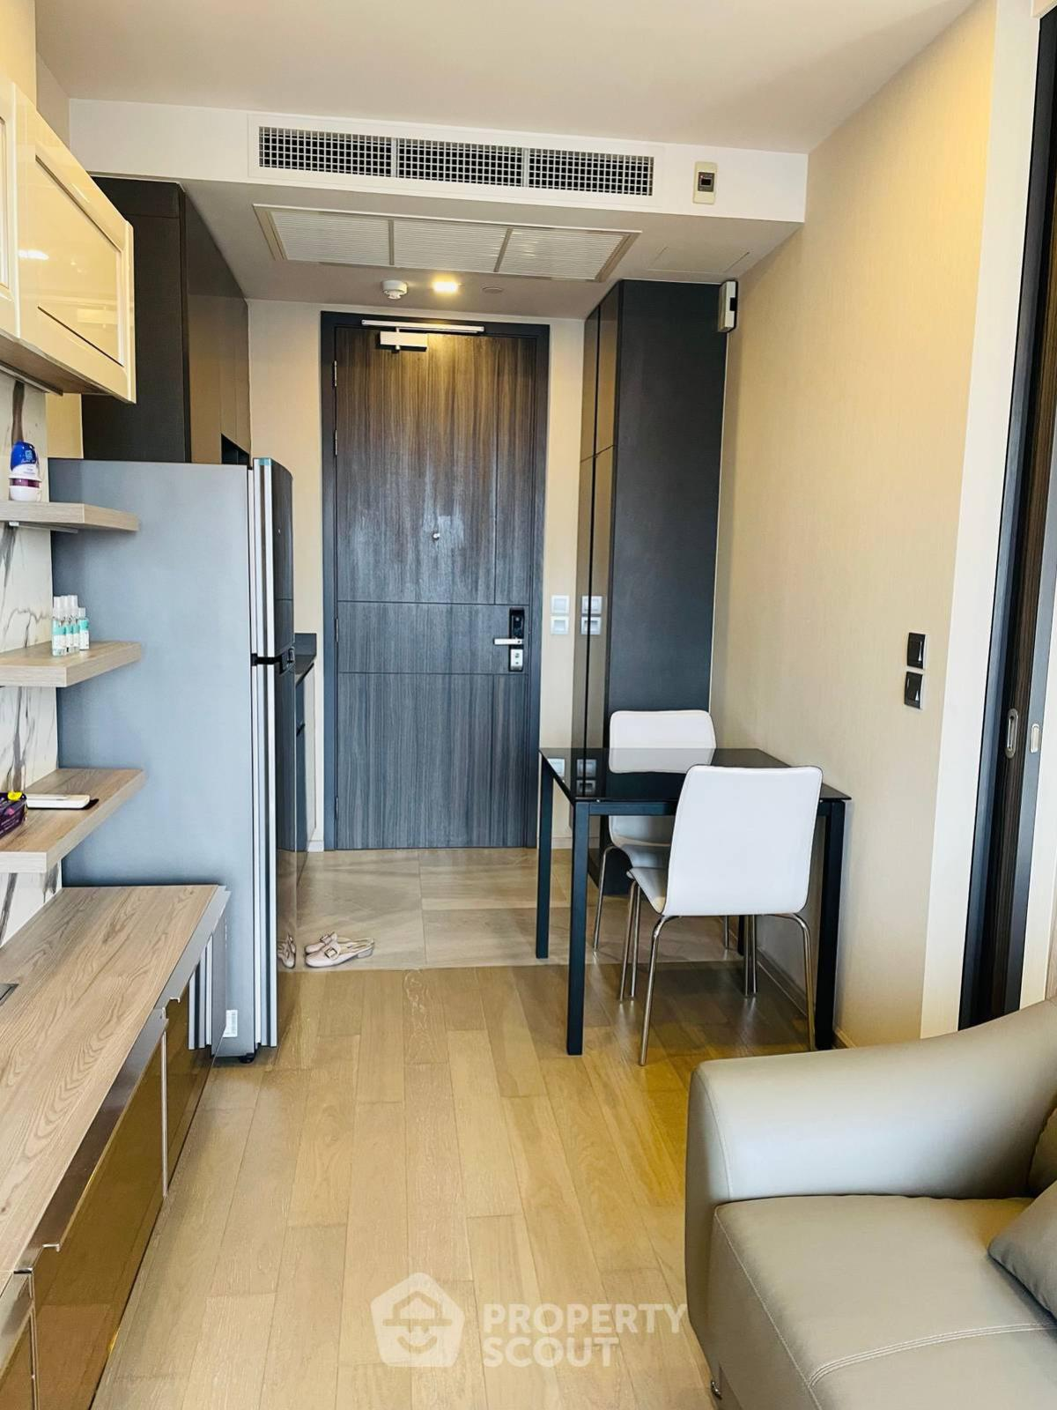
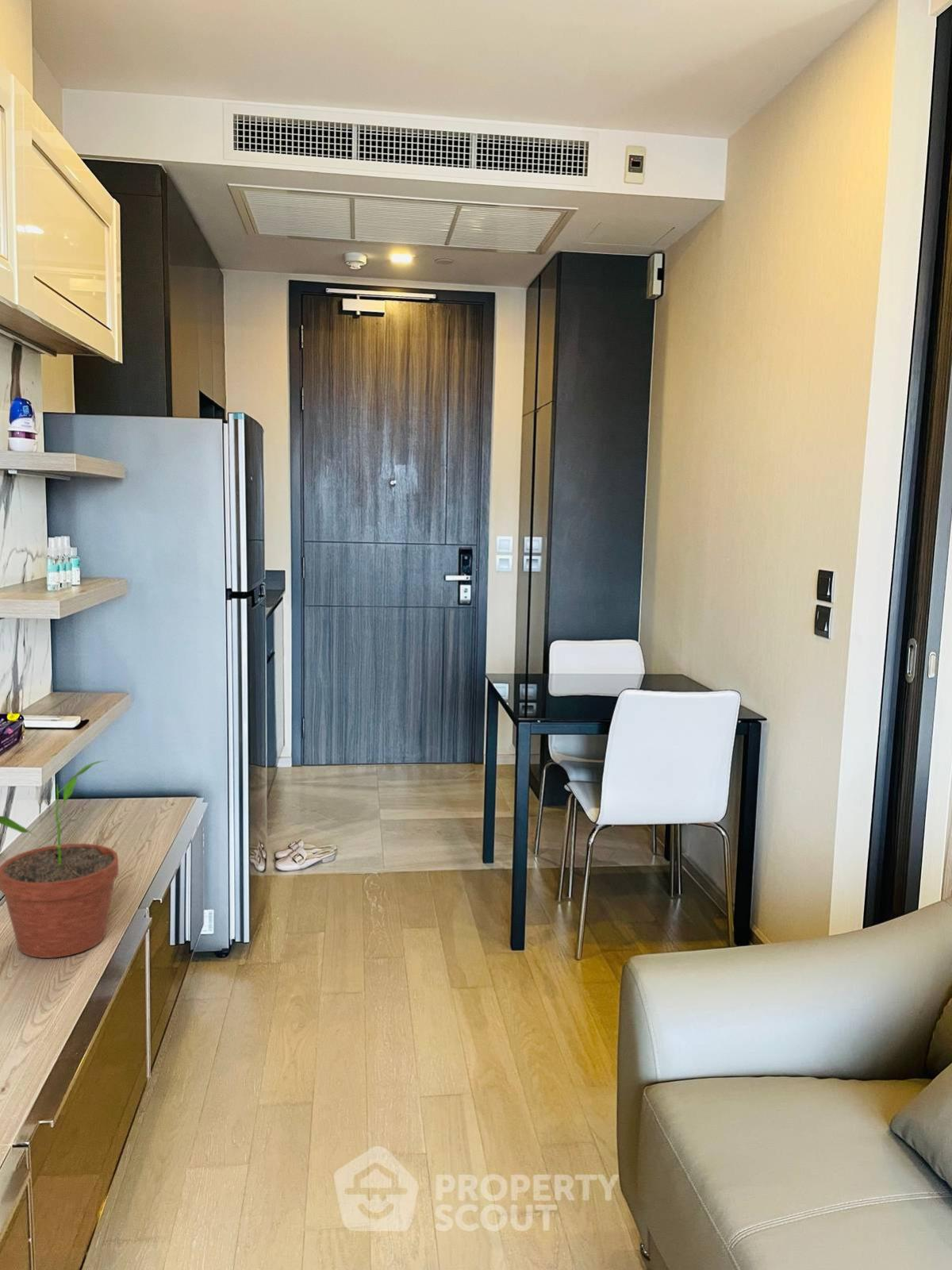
+ potted plant (59, 850)
